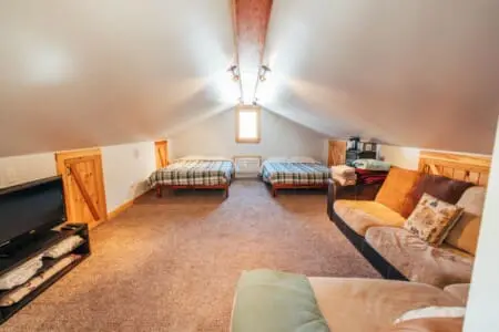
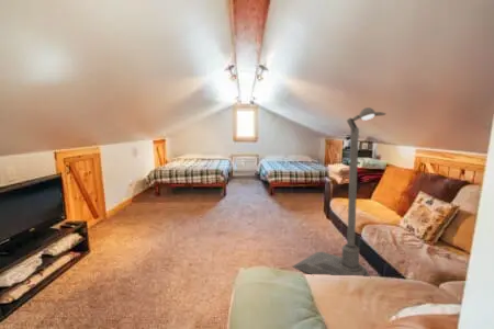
+ street lamp (349, 191)
